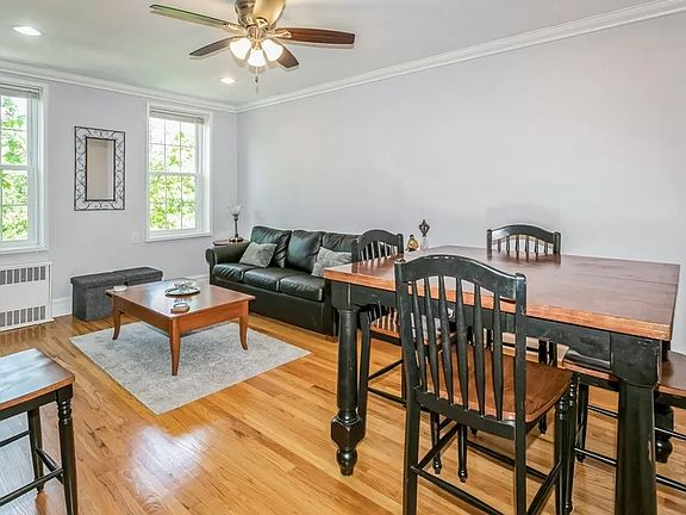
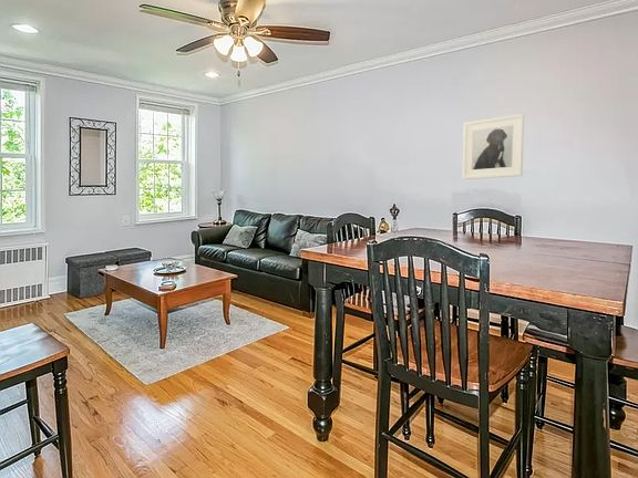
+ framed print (492, 148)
